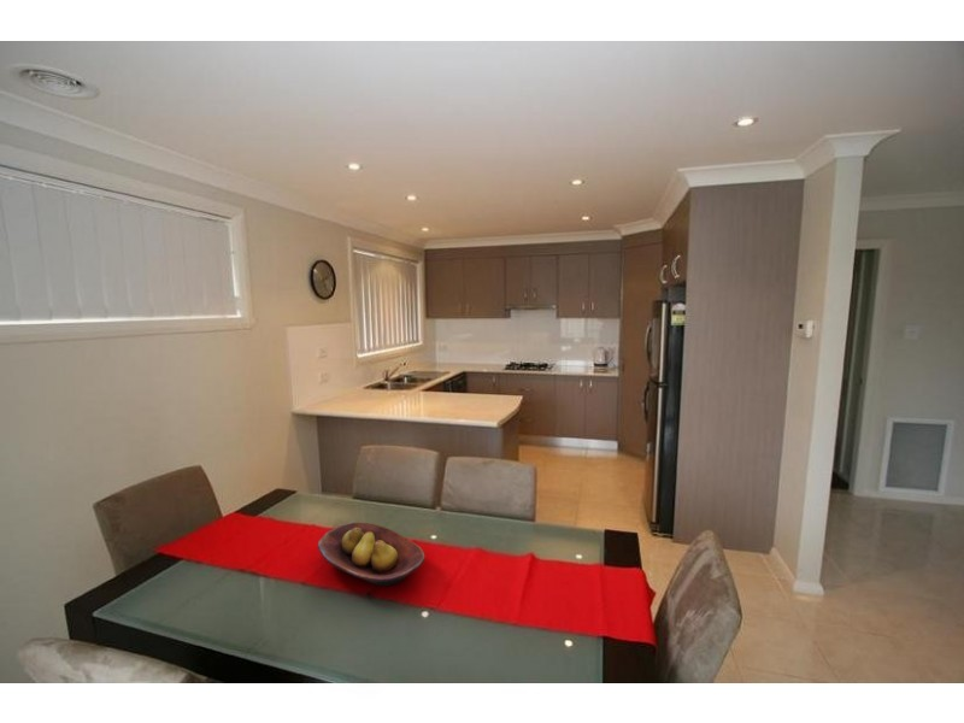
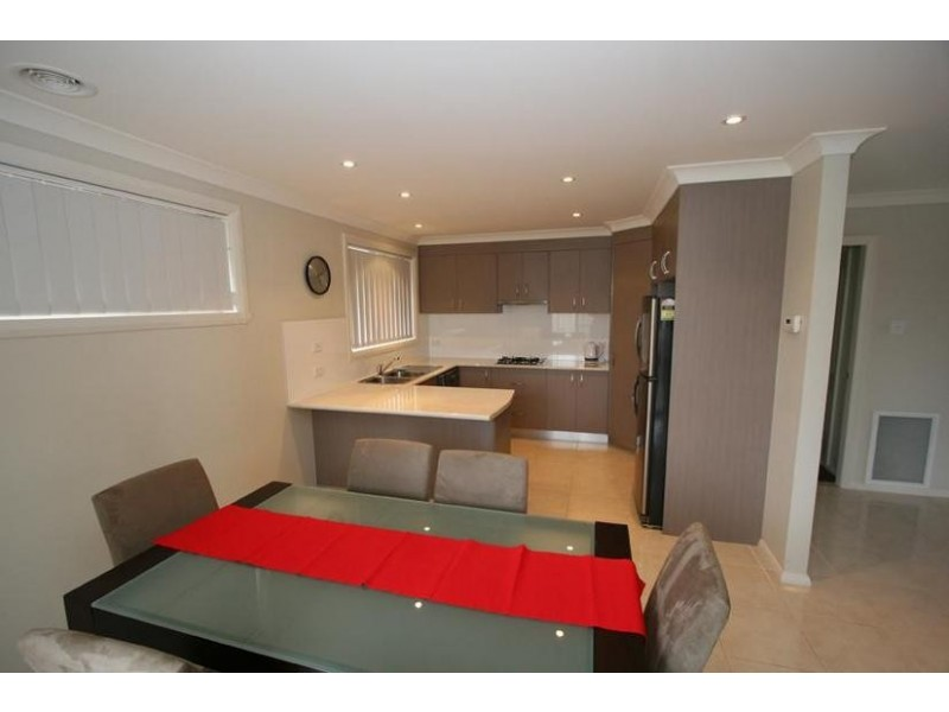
- fruit bowl (370, 549)
